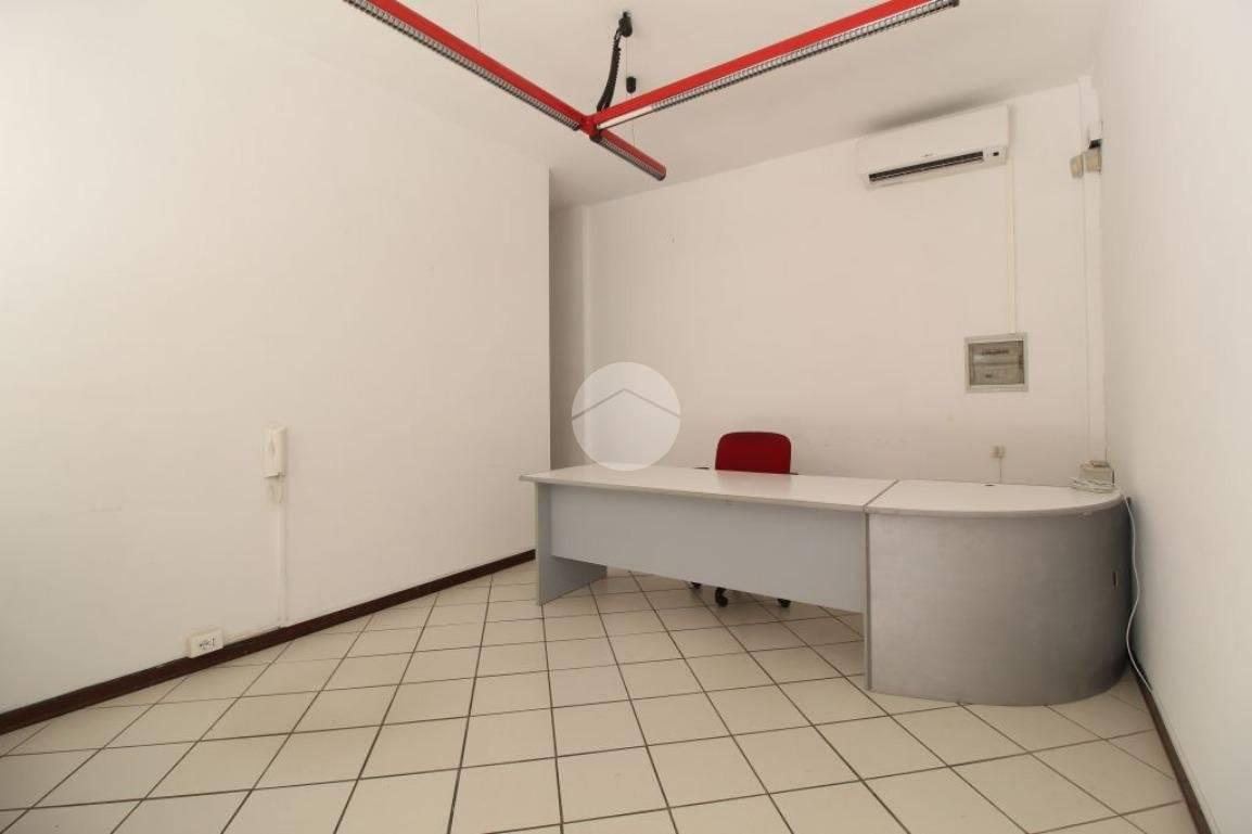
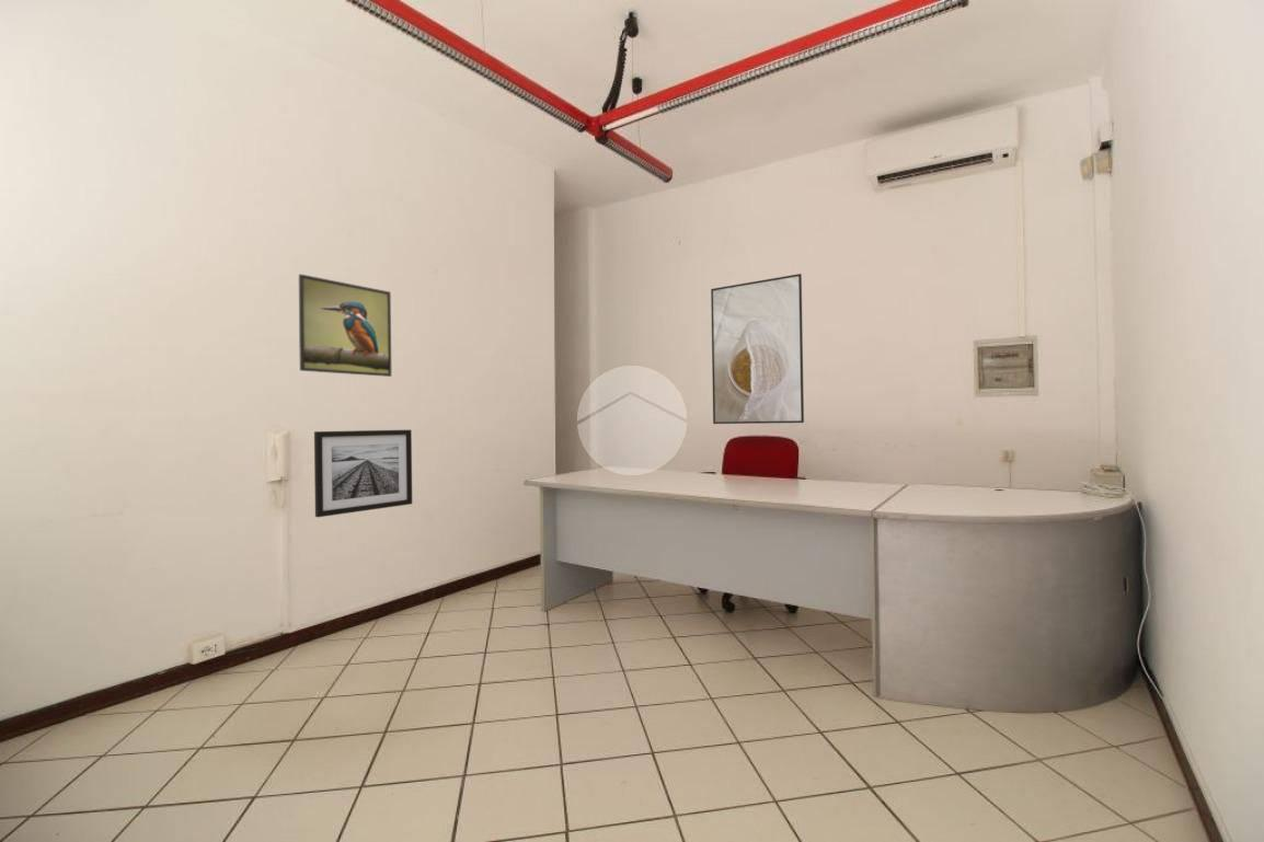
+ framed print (347, 328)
+ wall art (366, 470)
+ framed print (755, 353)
